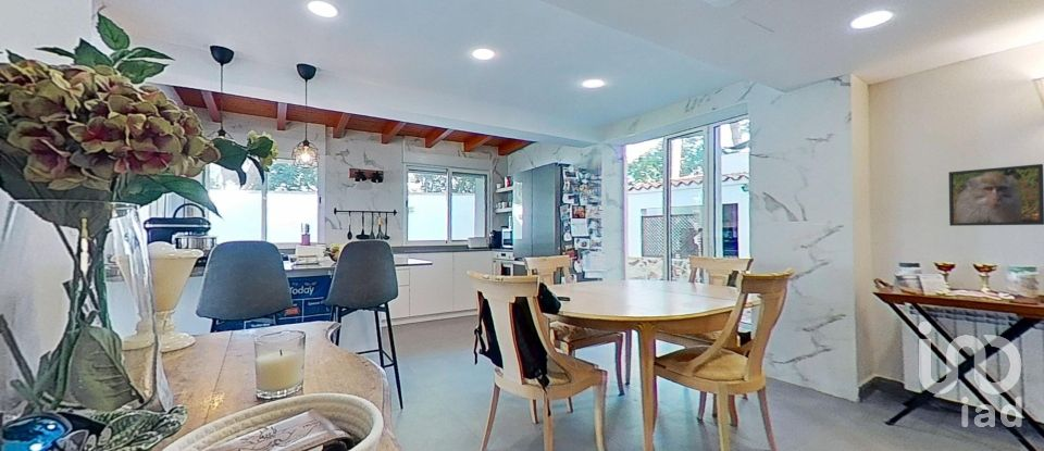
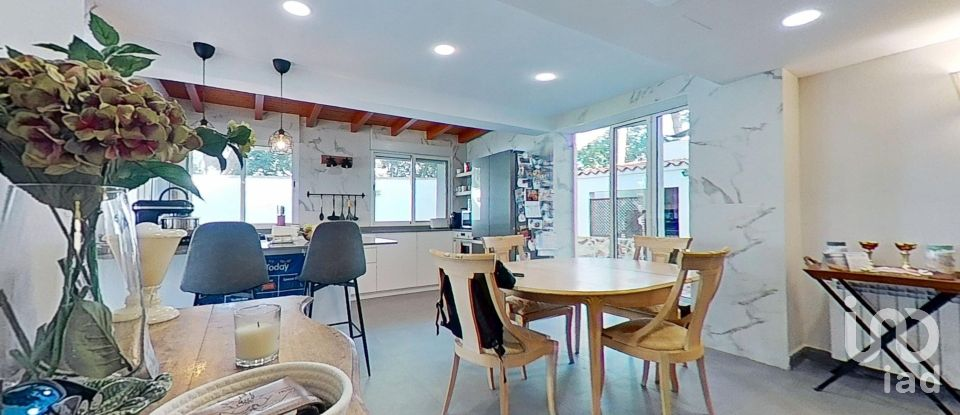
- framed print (993, 197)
